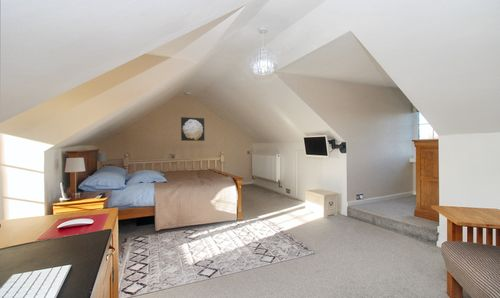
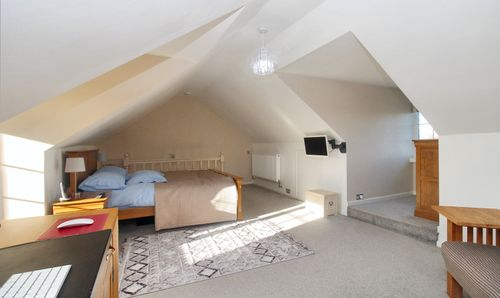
- wall art (192, 129)
